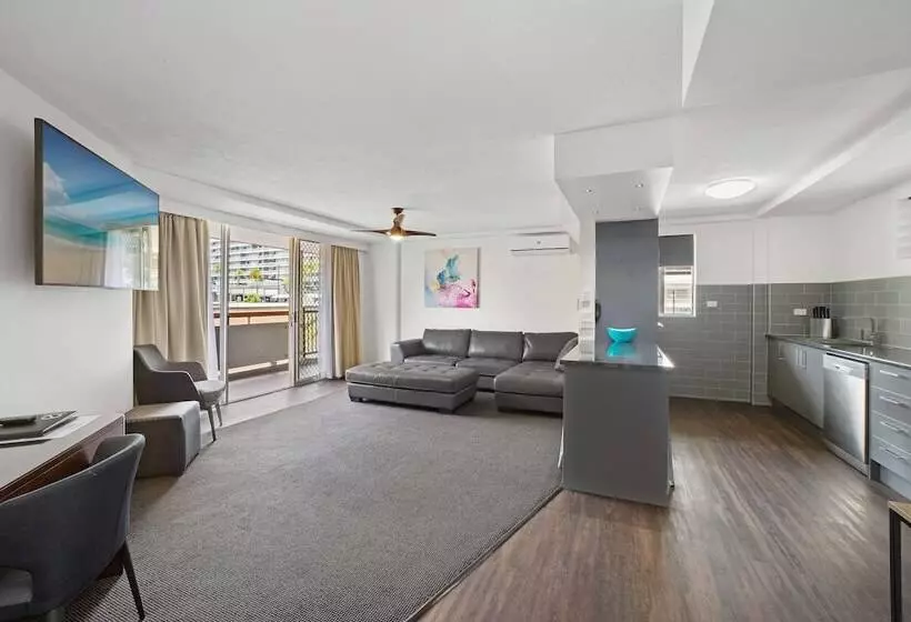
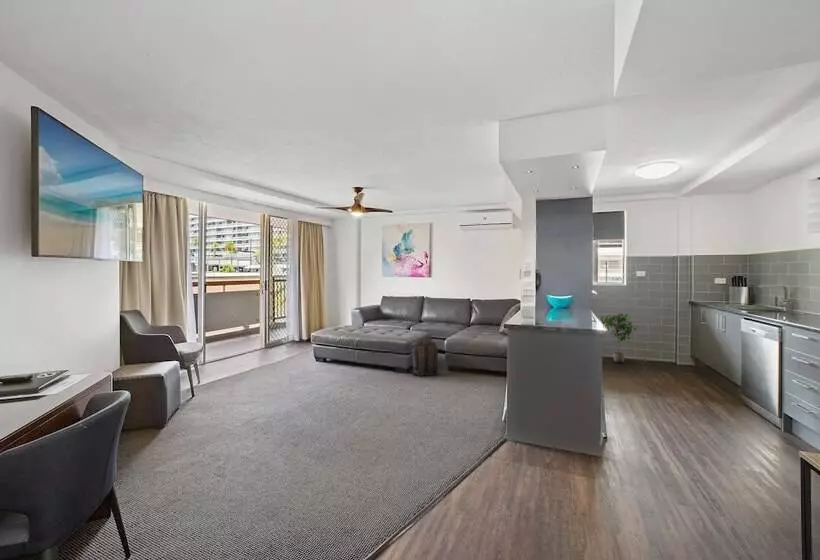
+ backpack (425, 357)
+ potted plant (617, 337)
